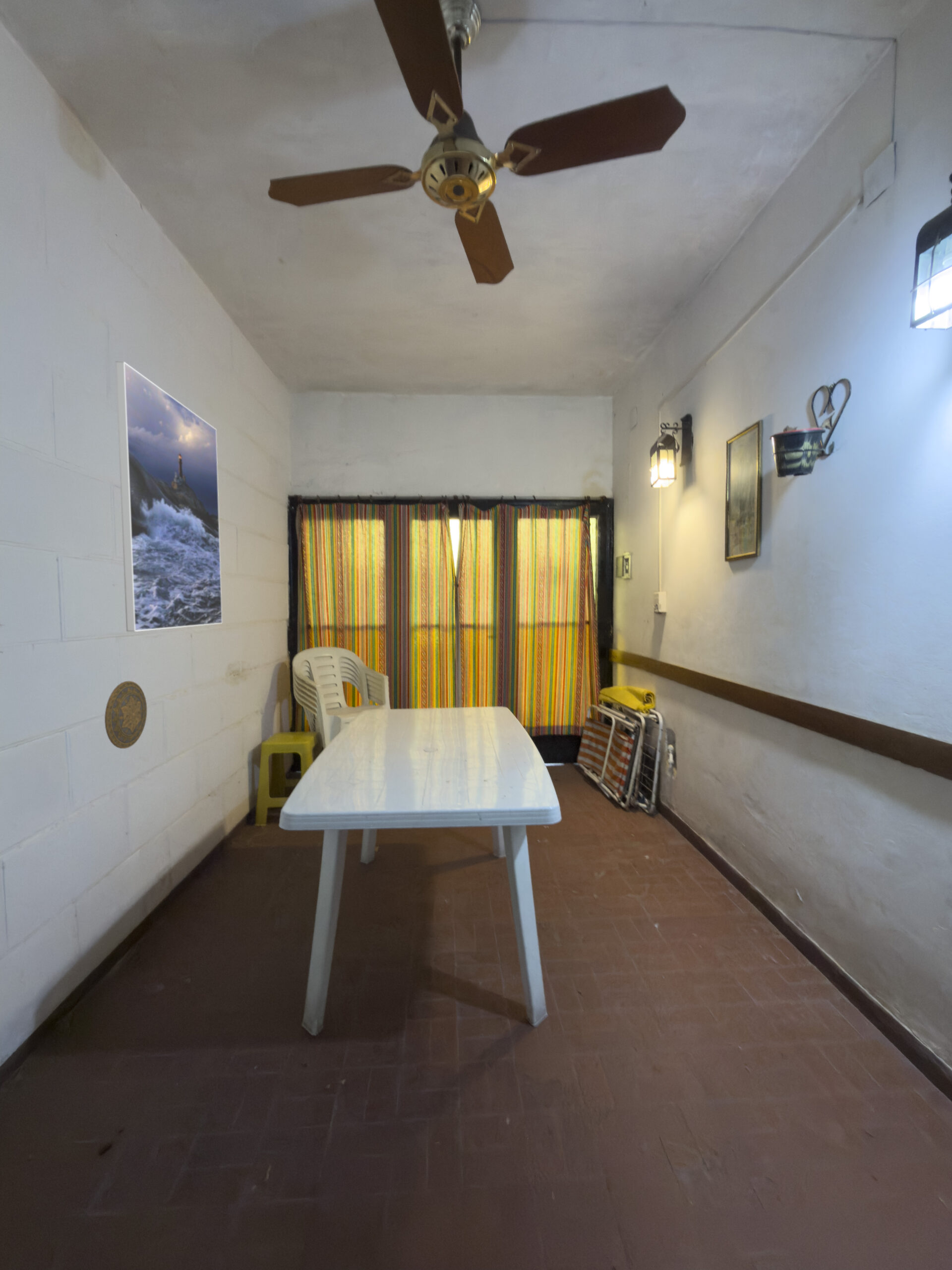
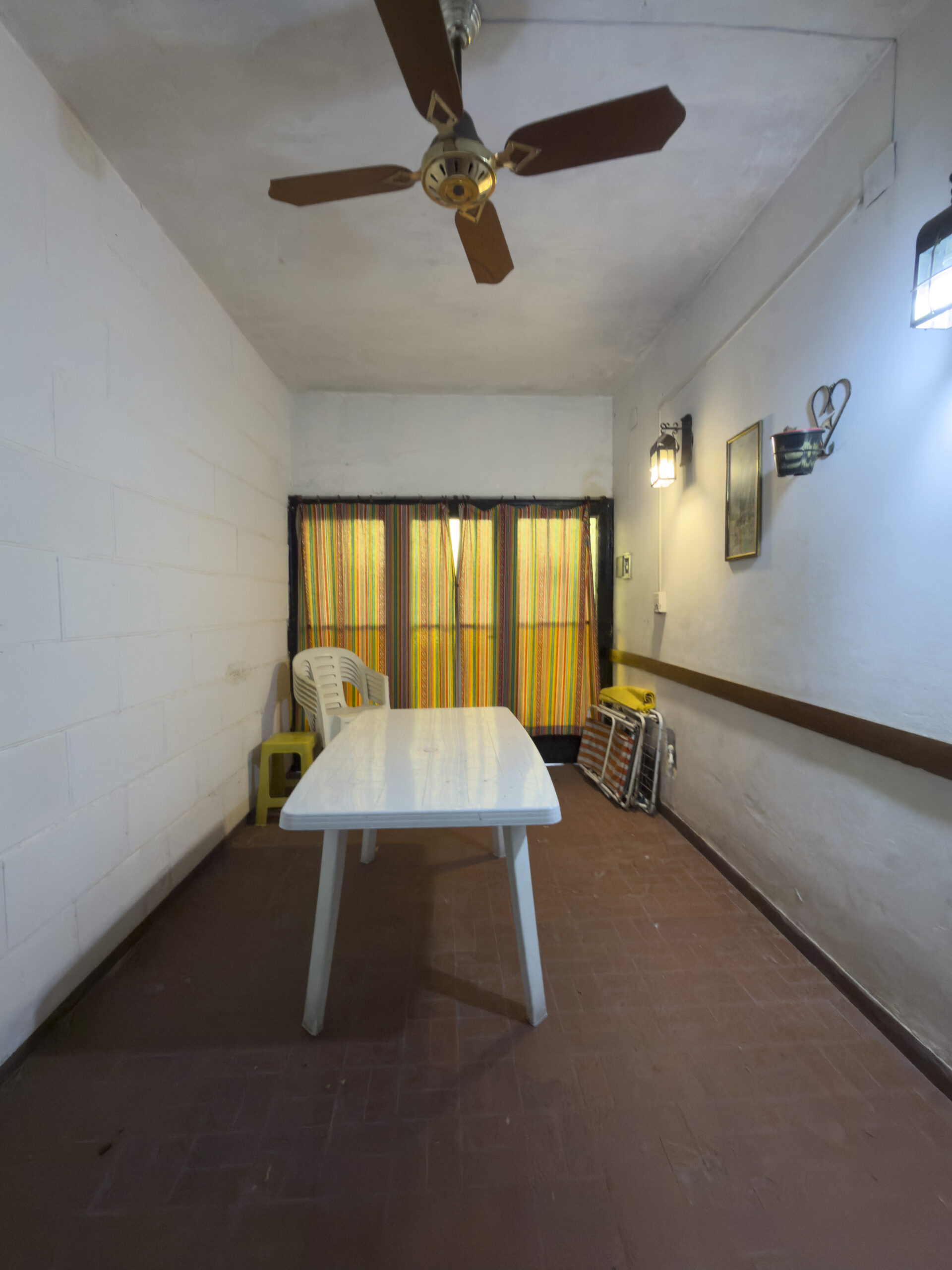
- decorative plate (129, 714)
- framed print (178, 515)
